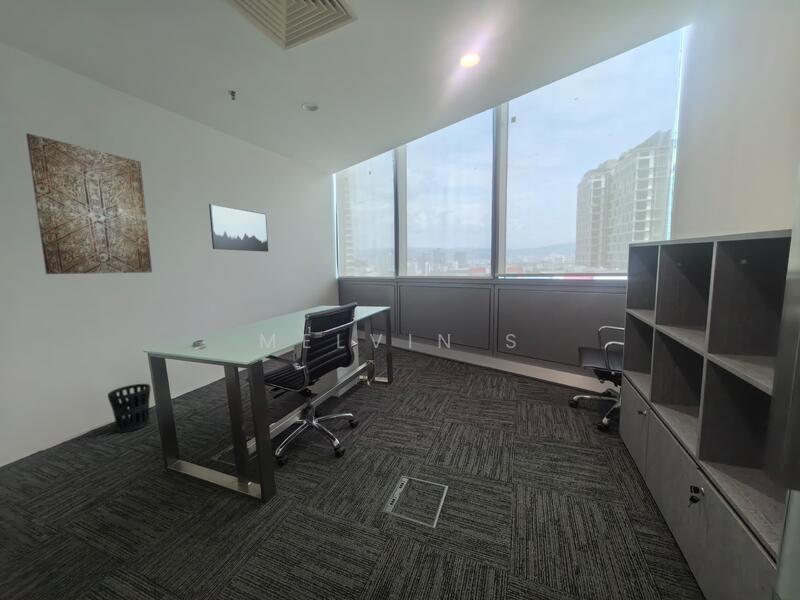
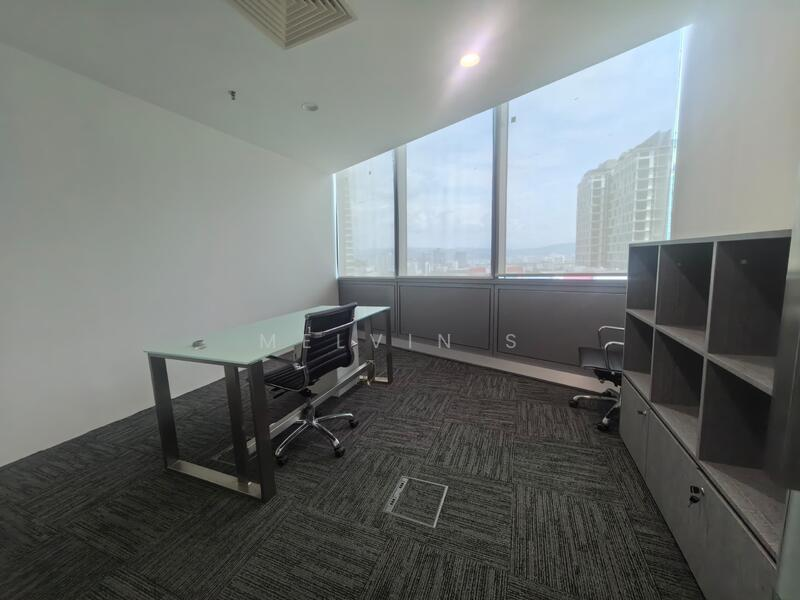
- wall art (97, 212)
- wastebasket (131, 407)
- wall art (241, 230)
